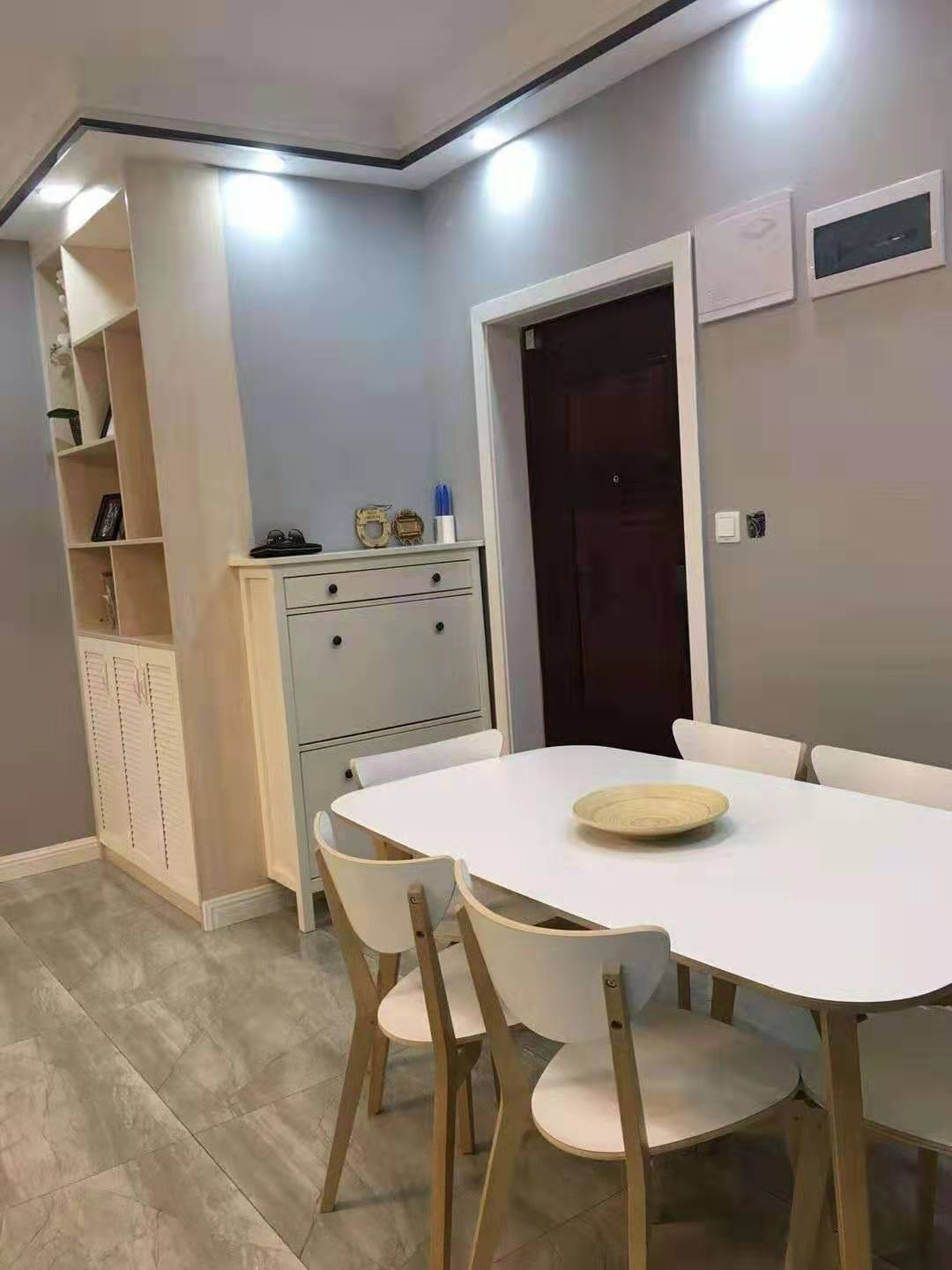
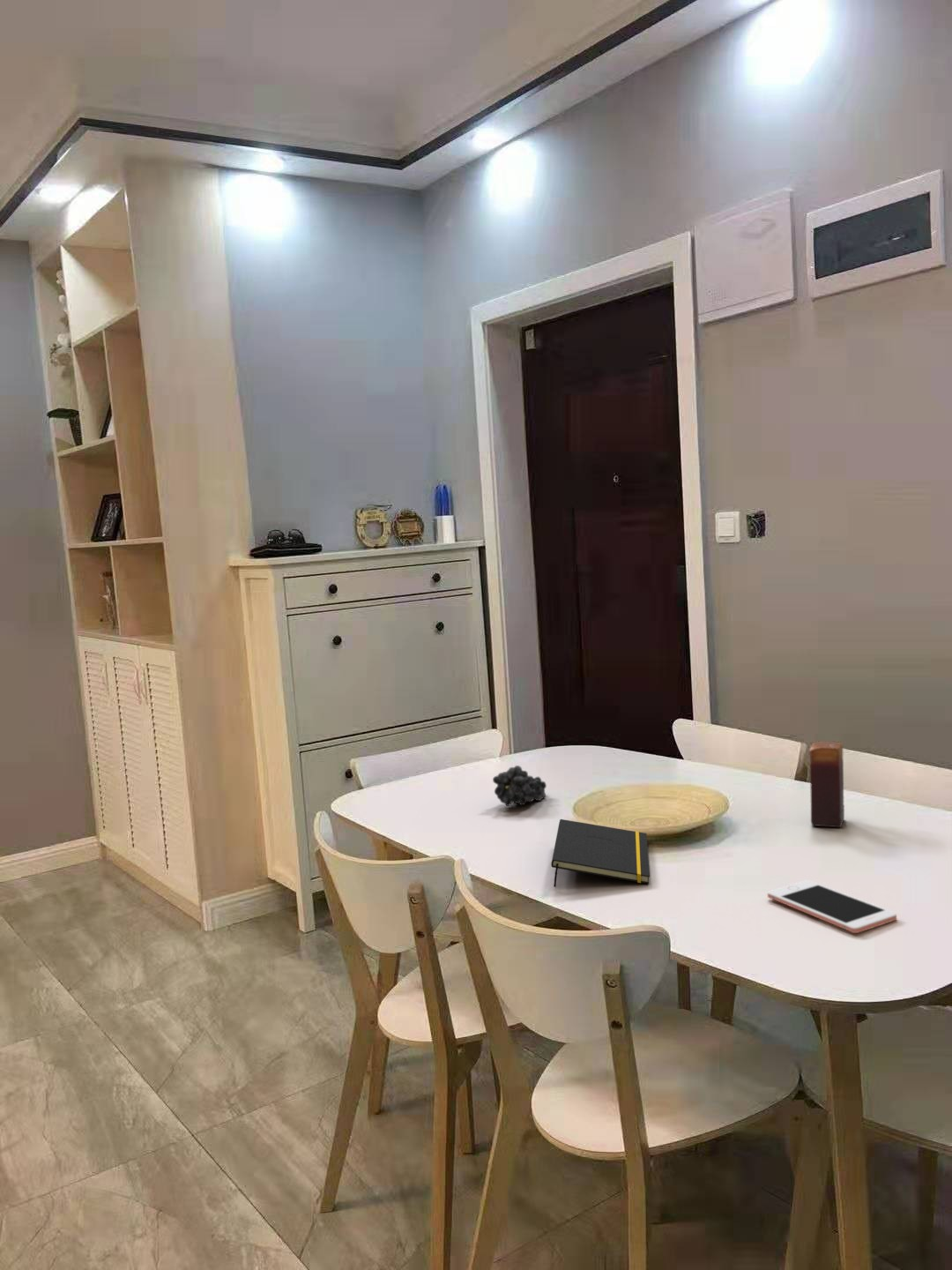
+ notepad (601, 849)
+ fruit (523, 784)
+ candle (827, 783)
+ cell phone (829, 905)
